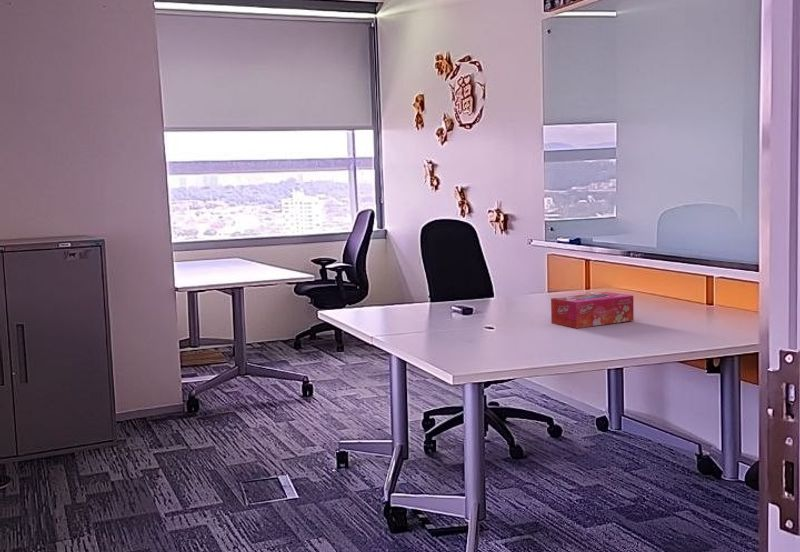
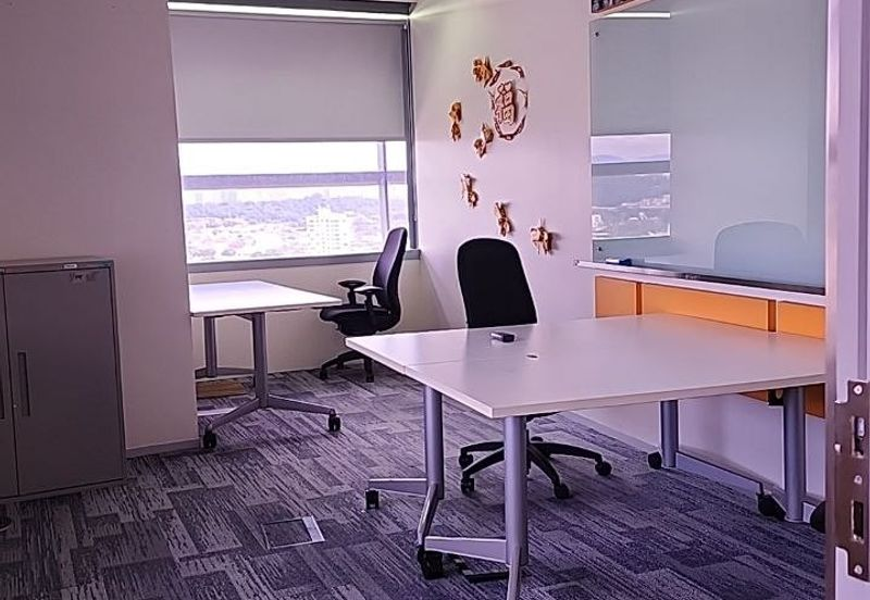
- tissue box (592, 309)
